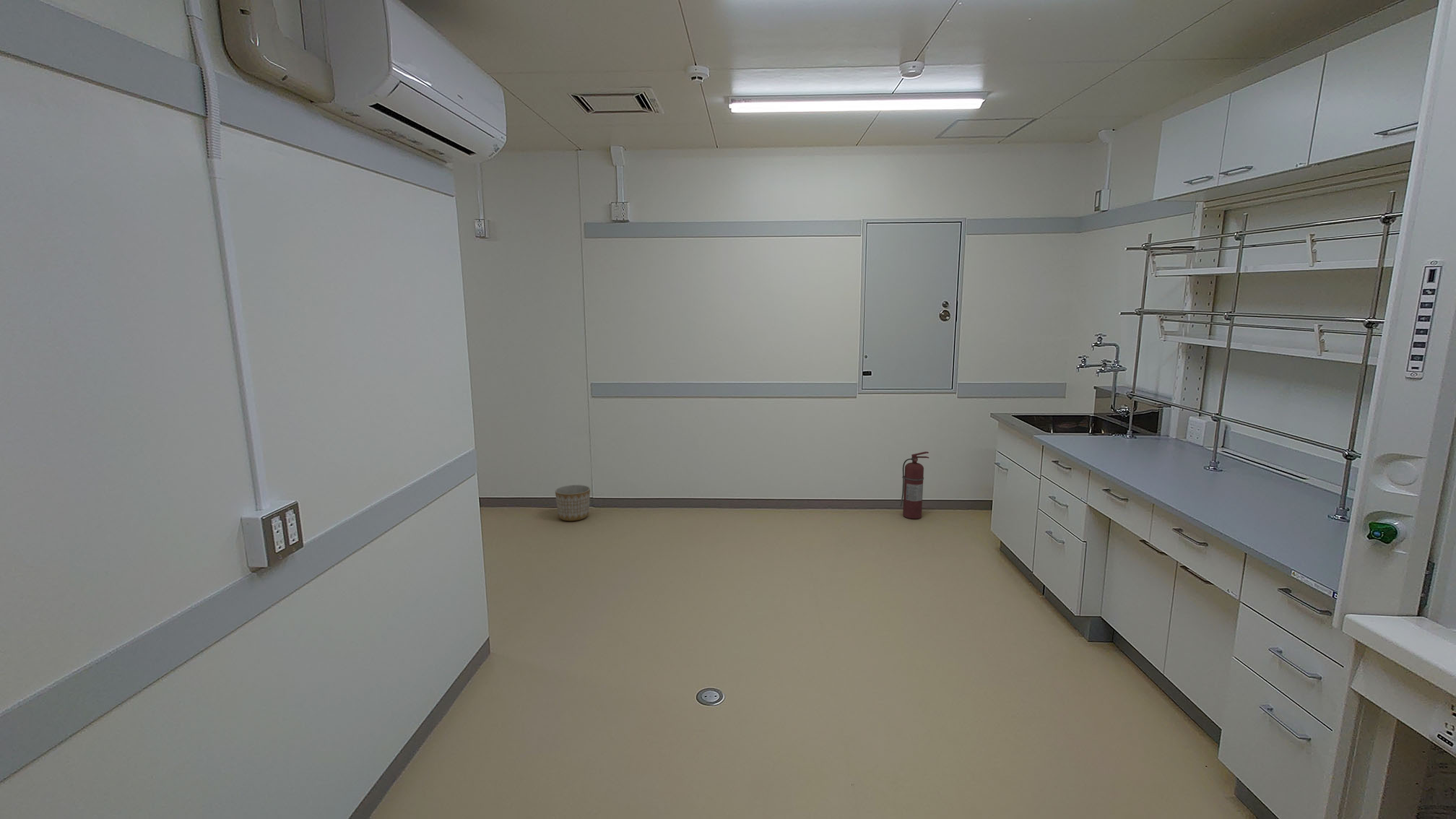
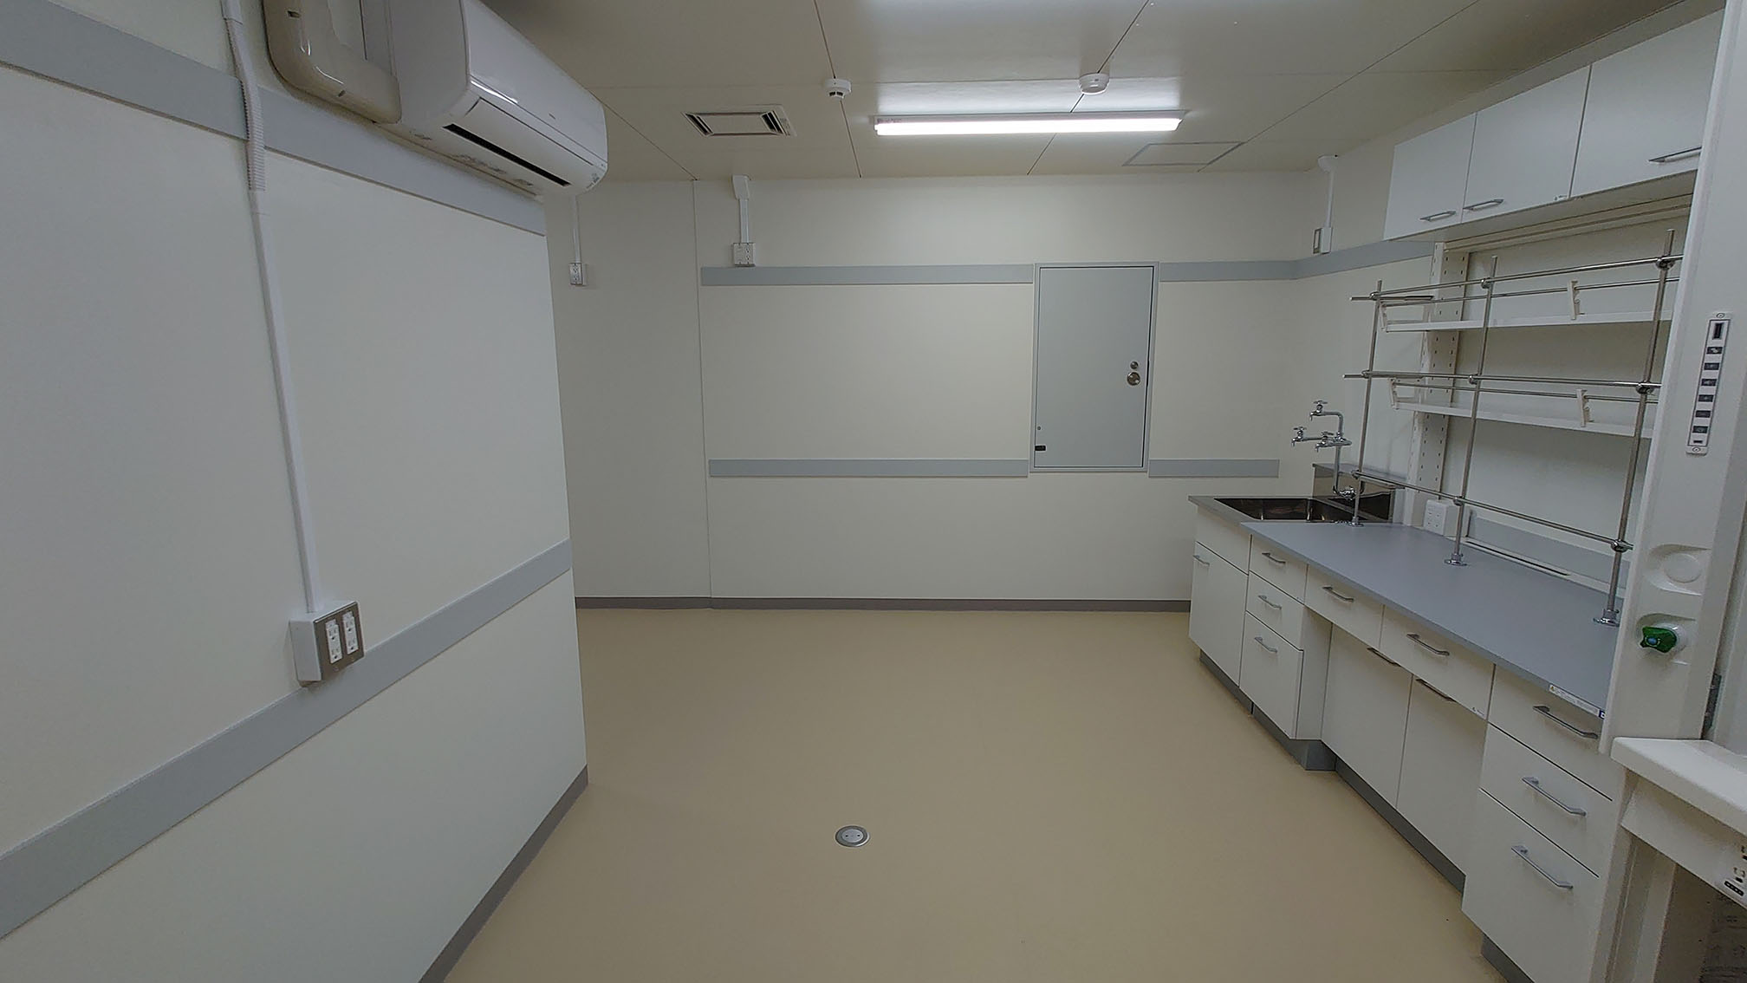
- planter (573, 503)
- fire extinguisher (914, 484)
